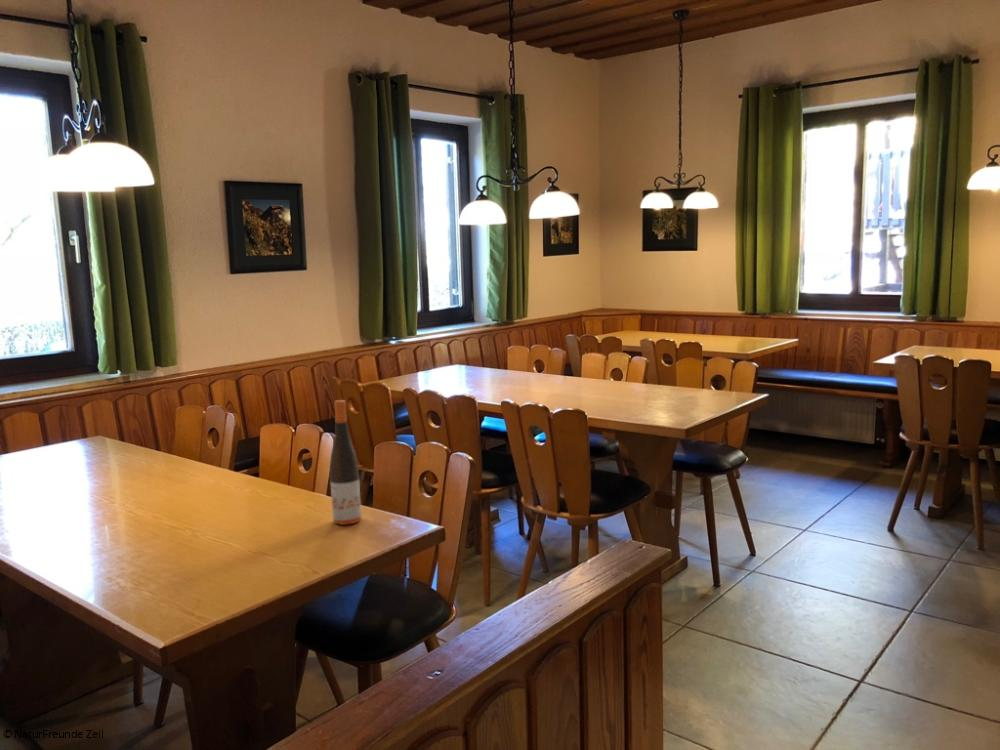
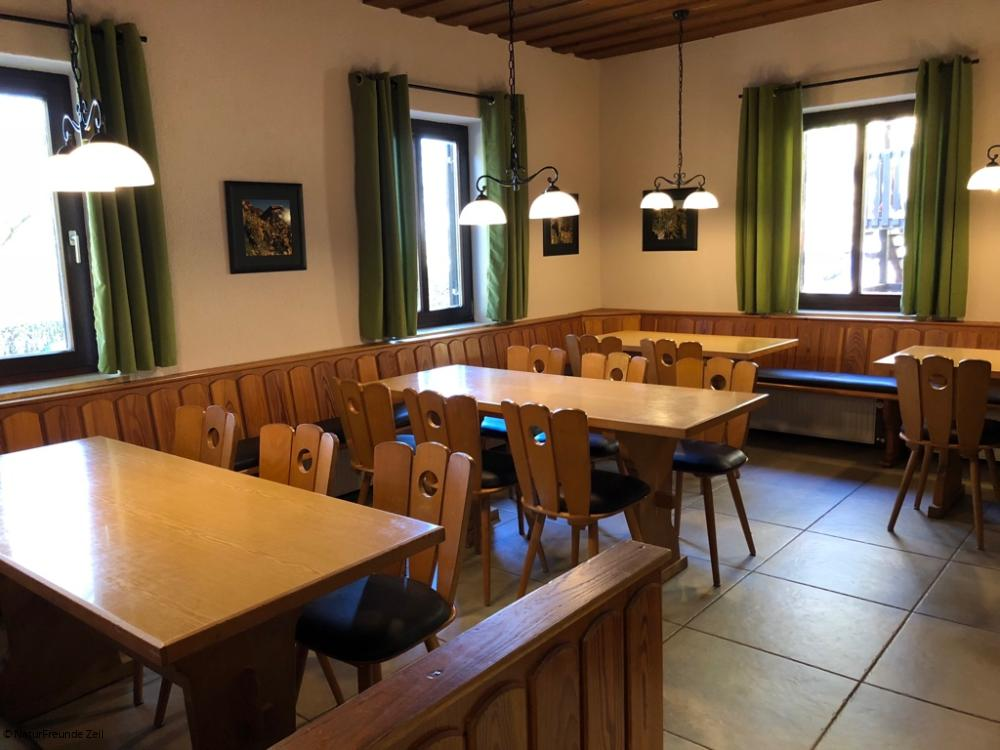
- wine bottle (343, 461)
